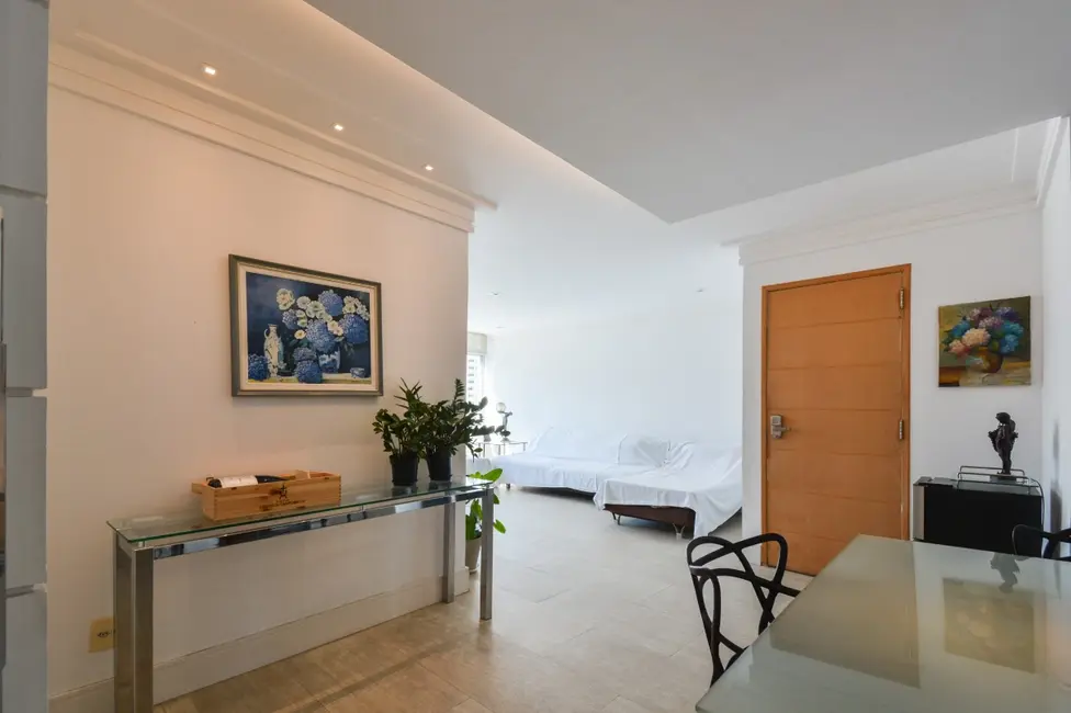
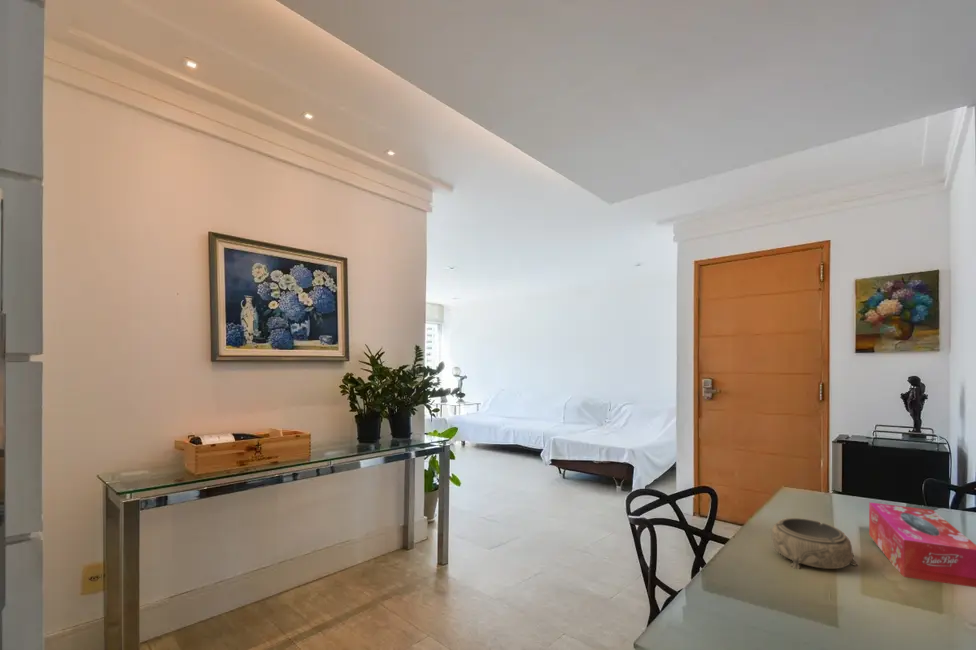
+ tissue box (919, 541)
+ decorative bowl (808, 542)
